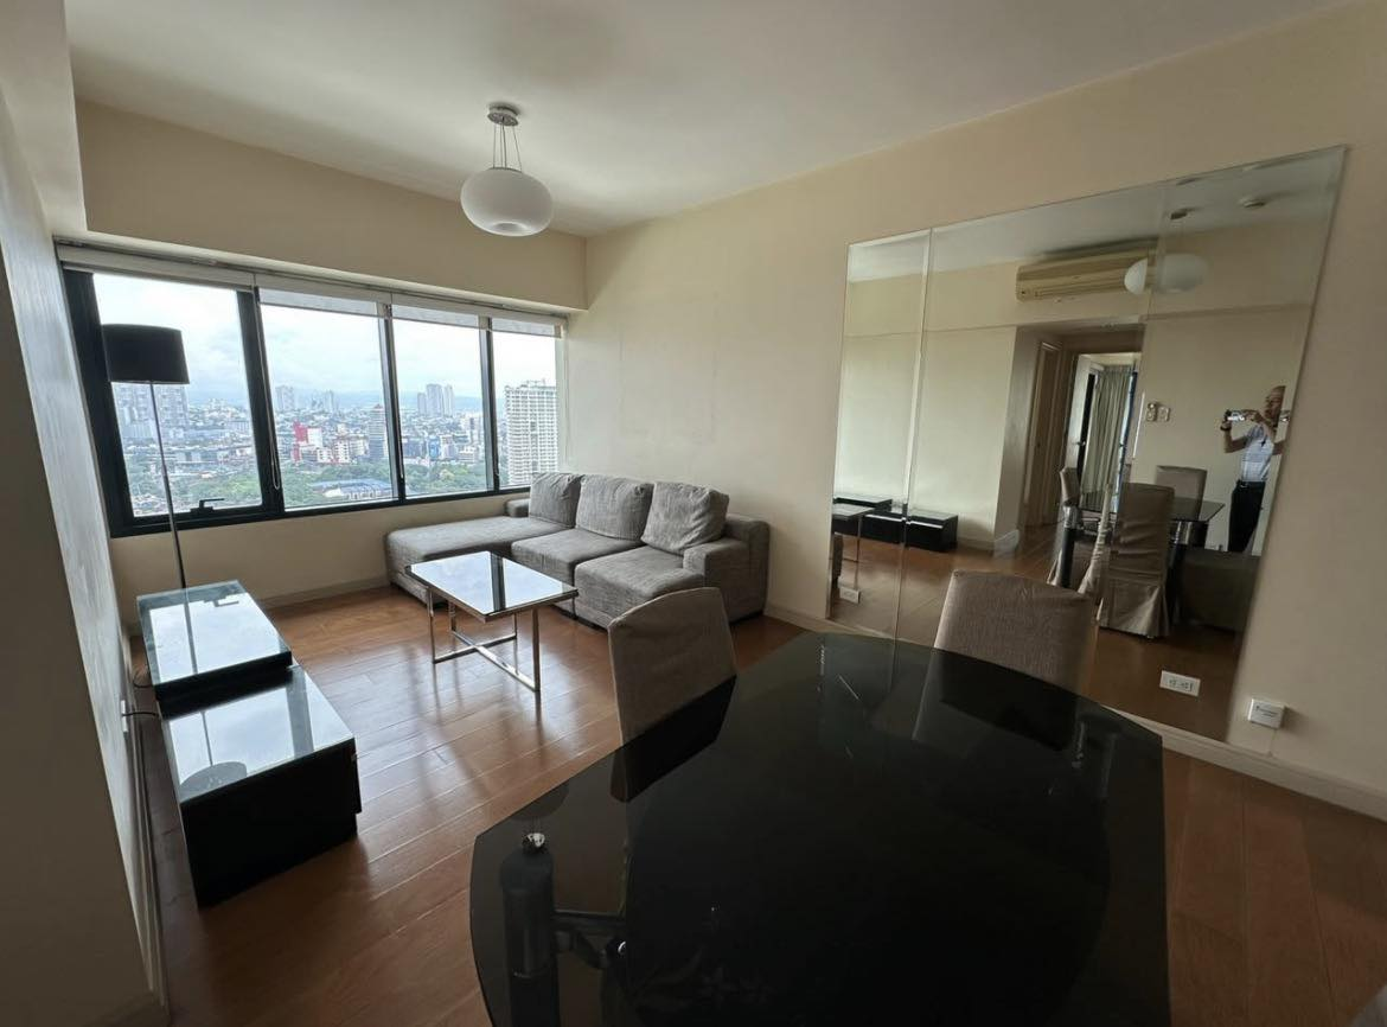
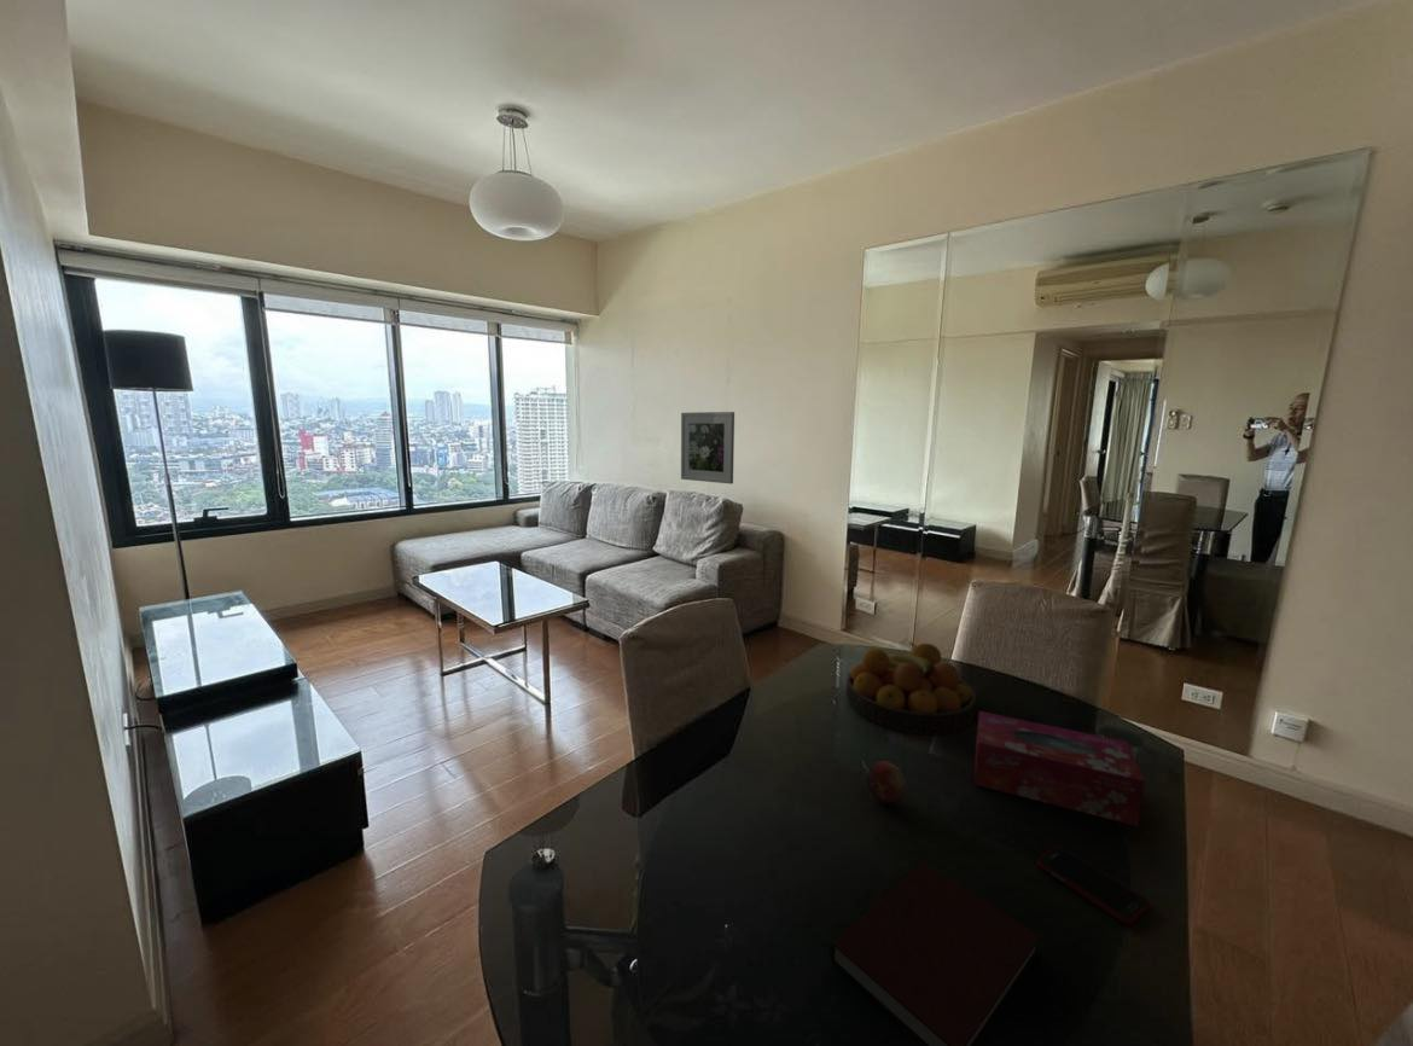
+ cell phone (1091, 882)
+ fruit (885, 783)
+ tissue box (1049, 762)
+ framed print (705, 447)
+ notebook (936, 948)
+ fruit bowl (909, 676)
